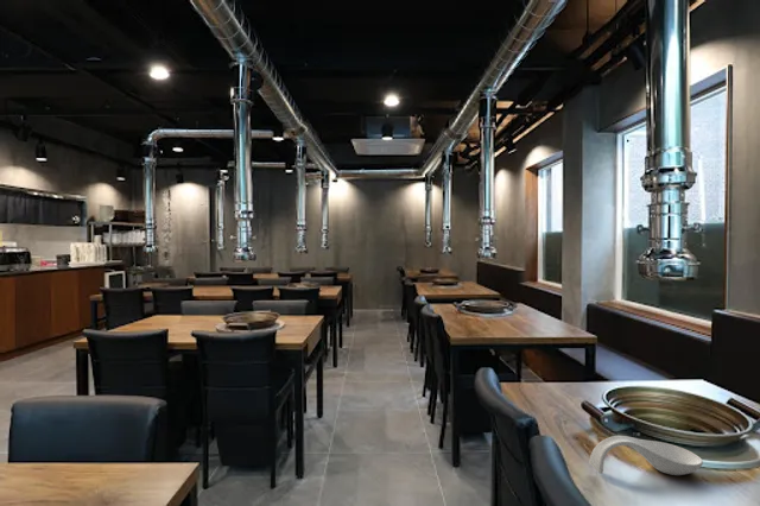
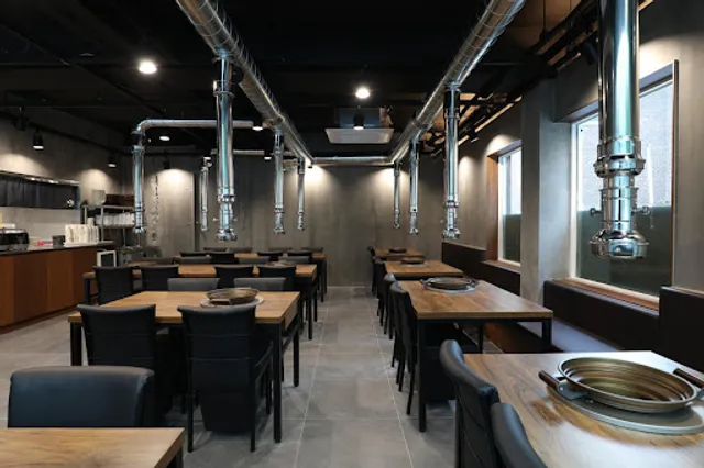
- spoon rest (645, 454)
